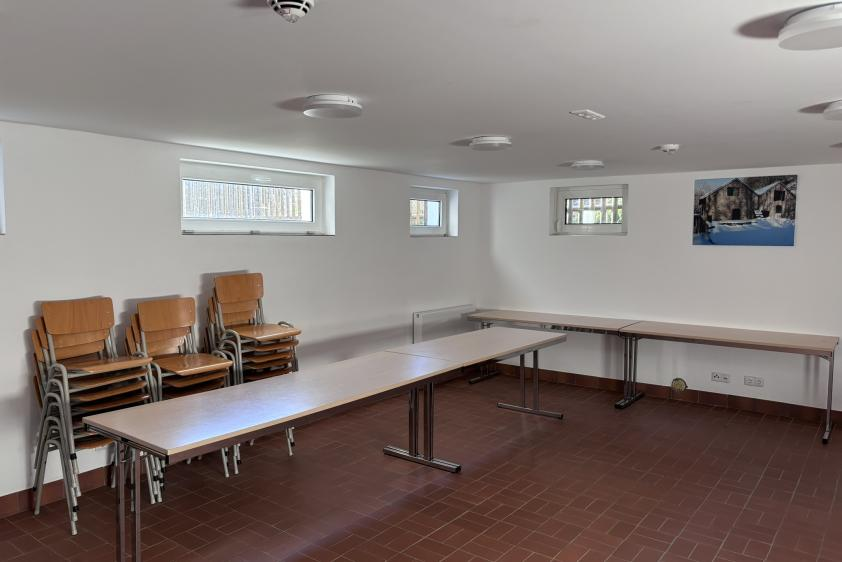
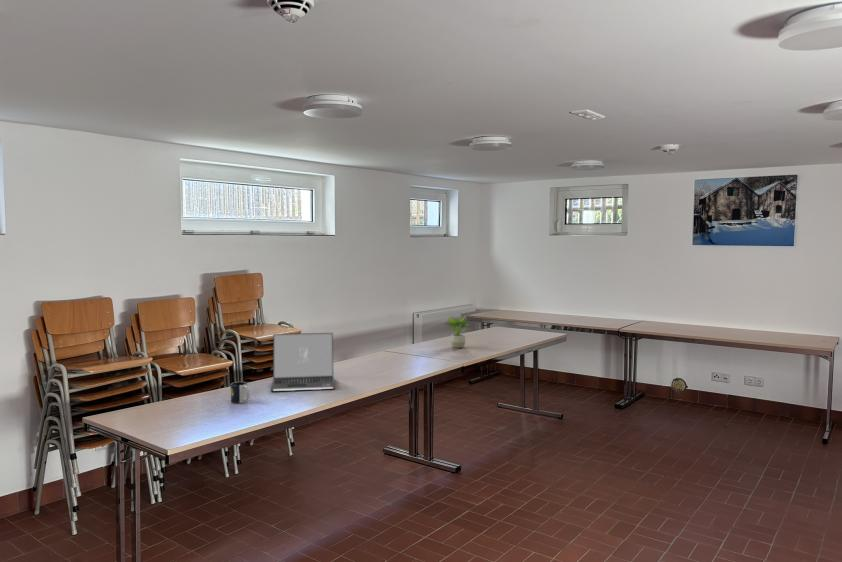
+ laptop (303, 360)
+ potted plant (455, 331)
+ mug (241, 393)
